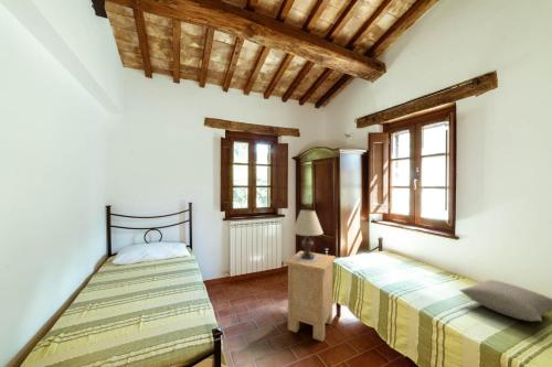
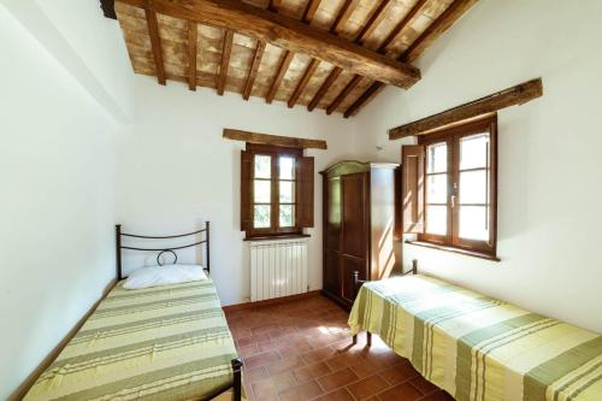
- table lamp (307, 234)
- pillow (508, 298)
- nightstand (308, 291)
